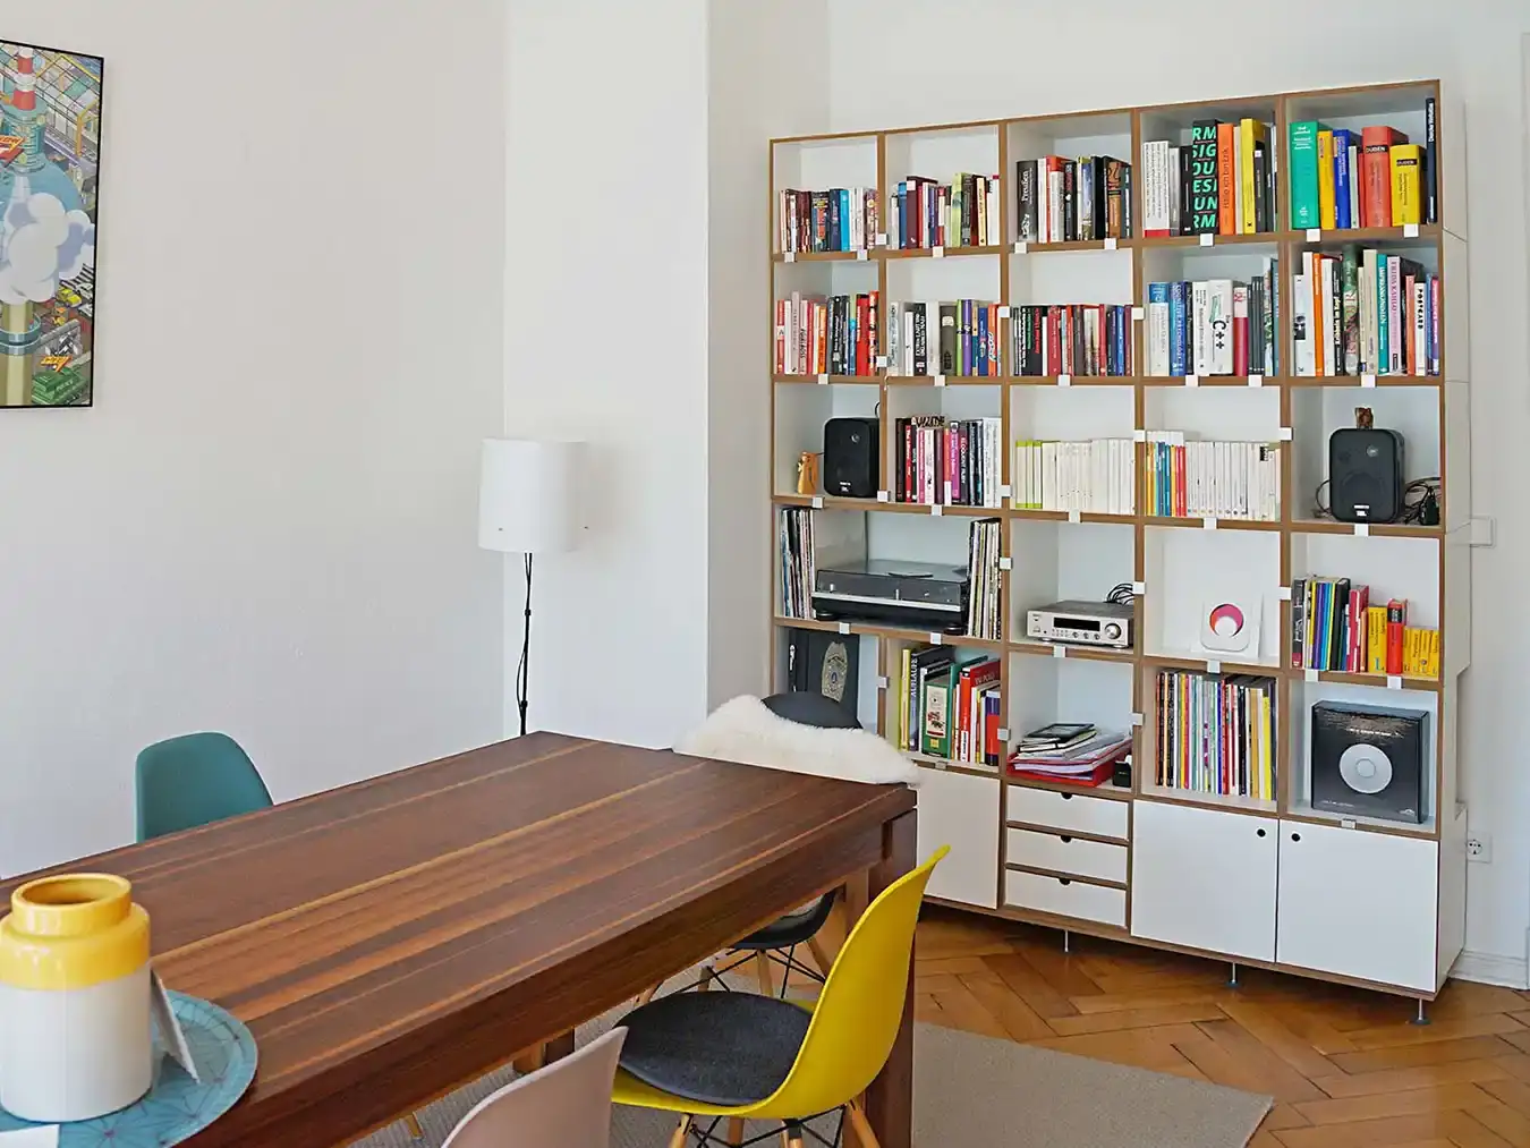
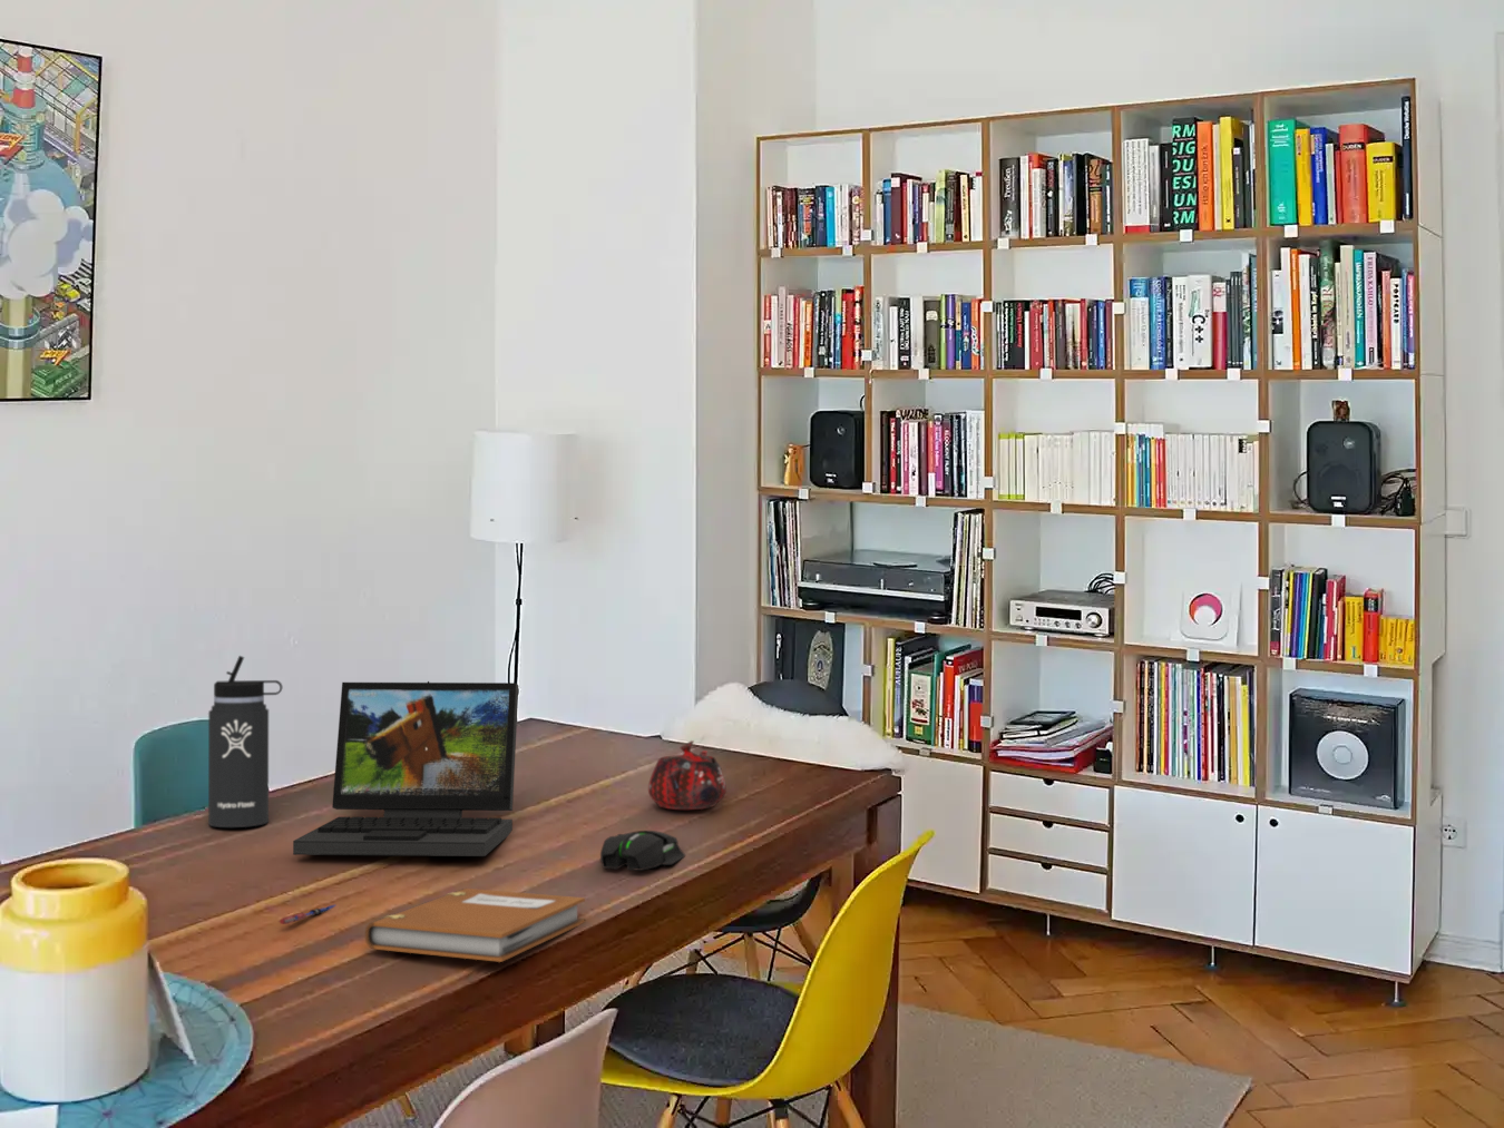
+ laptop (411, 763)
+ pen (311, 912)
+ thermos bottle (245, 738)
+ notebook (480, 921)
+ teapot (687, 773)
+ mouse (639, 846)
